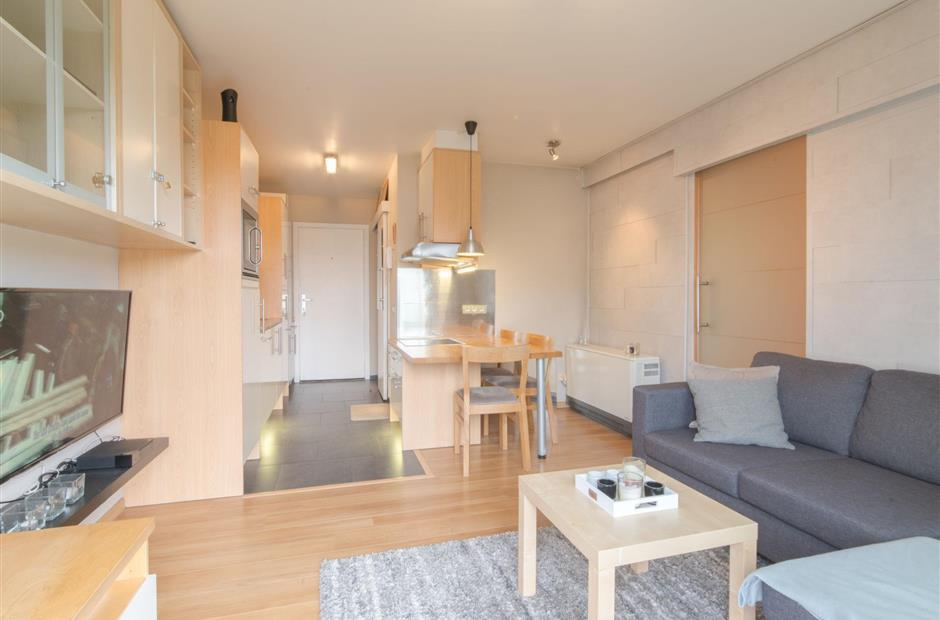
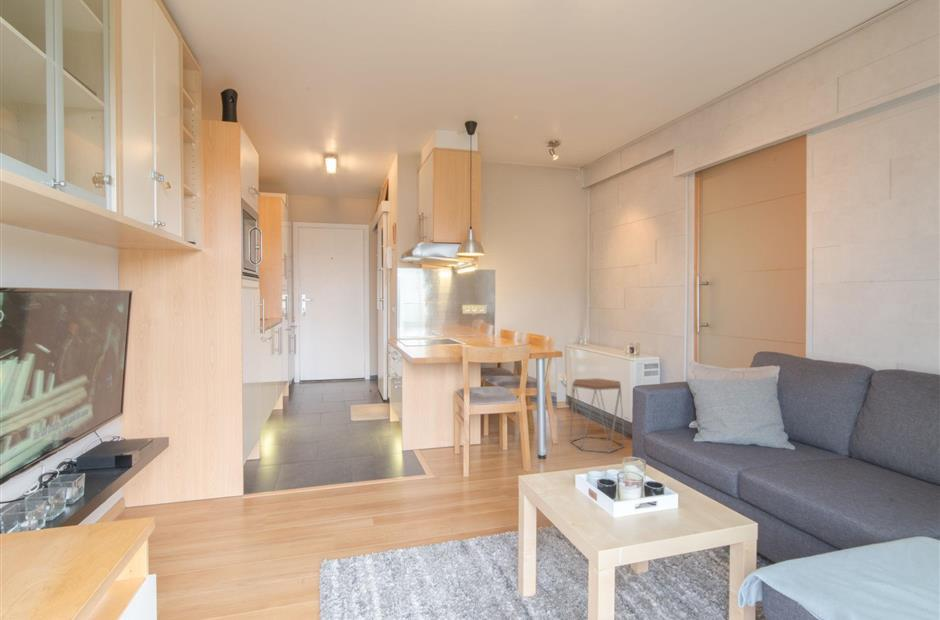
+ side table (600, 413)
